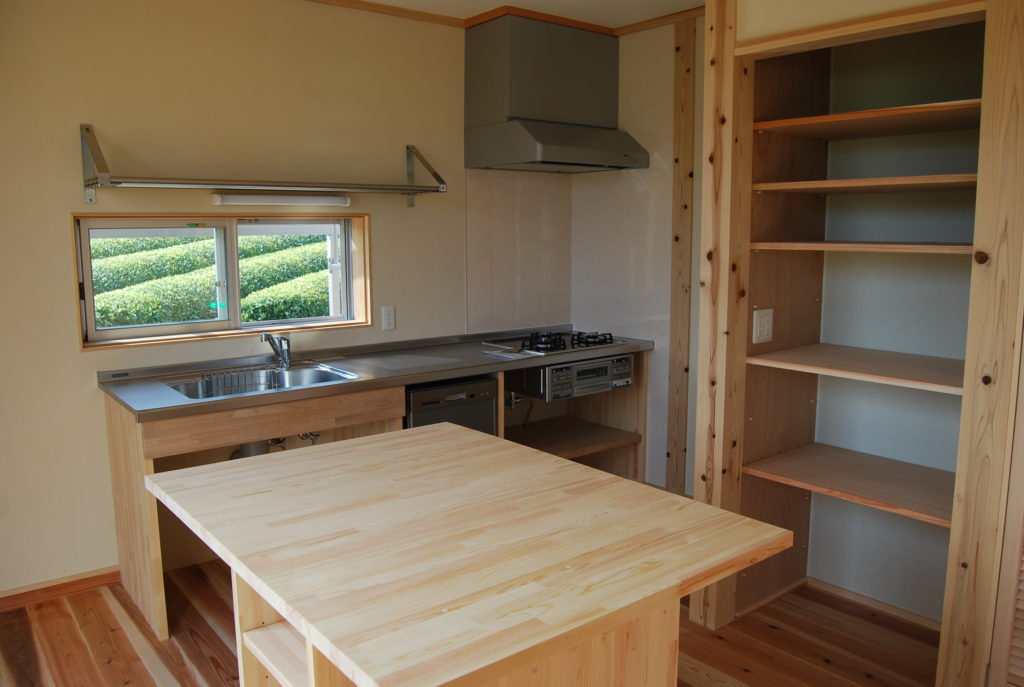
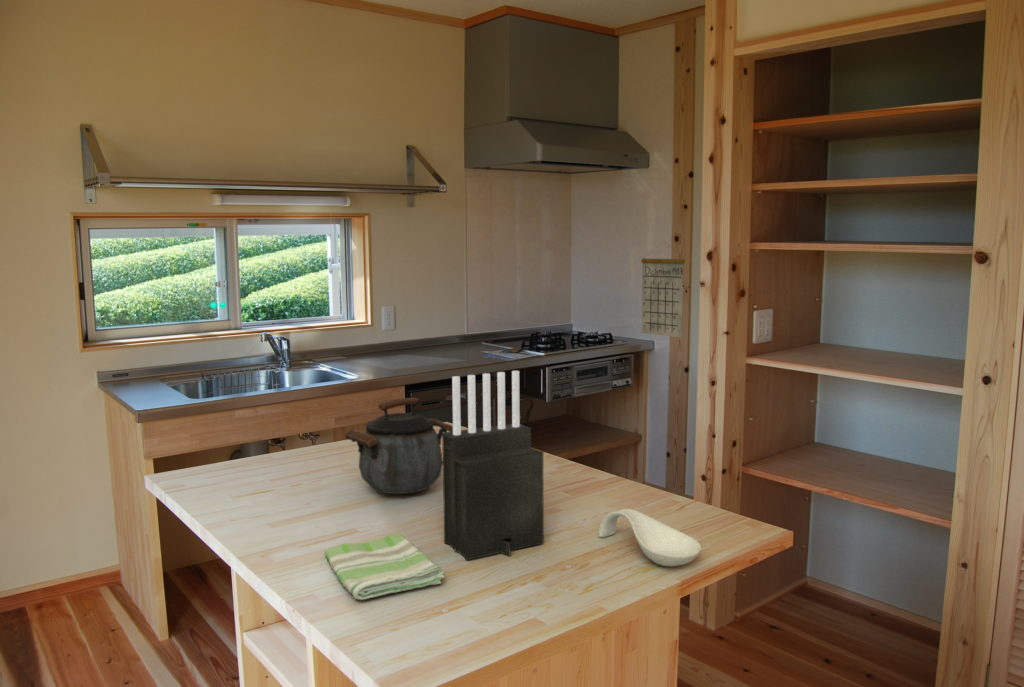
+ knife block (495, 462)
+ calendar (662, 288)
+ kettle (400, 445)
+ dish towel (381, 561)
+ spoon rest (646, 535)
